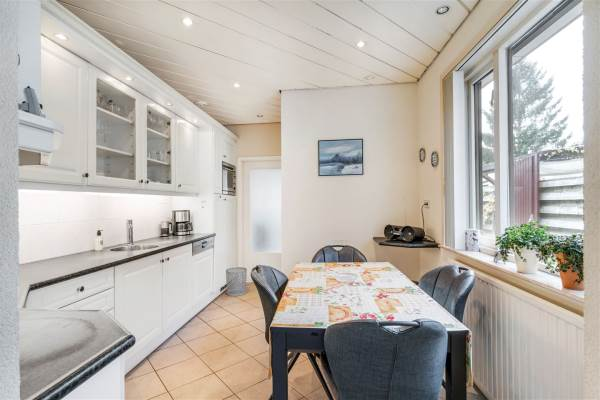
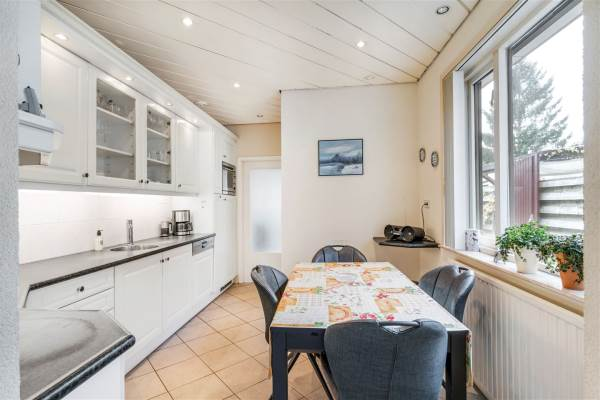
- waste bin (236, 281)
